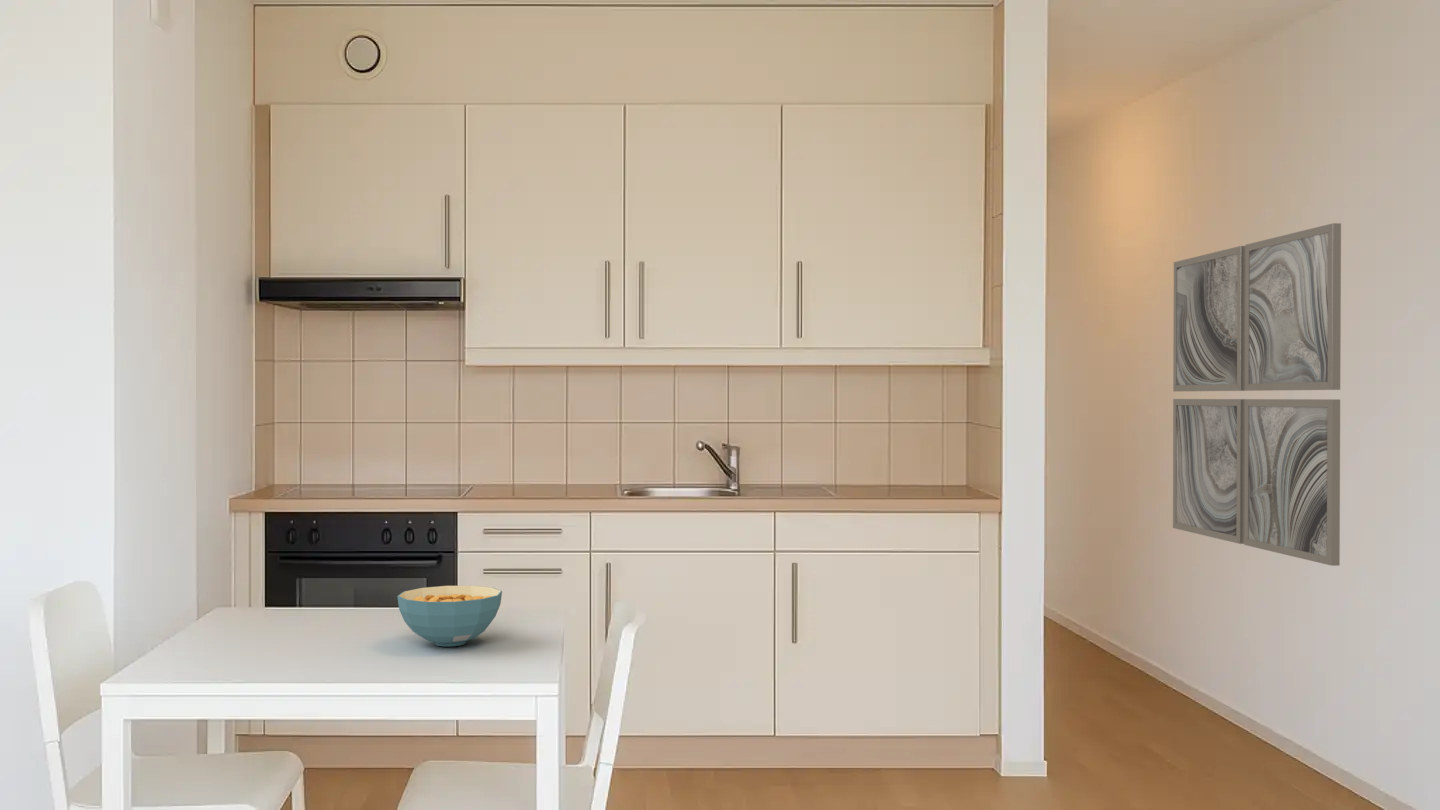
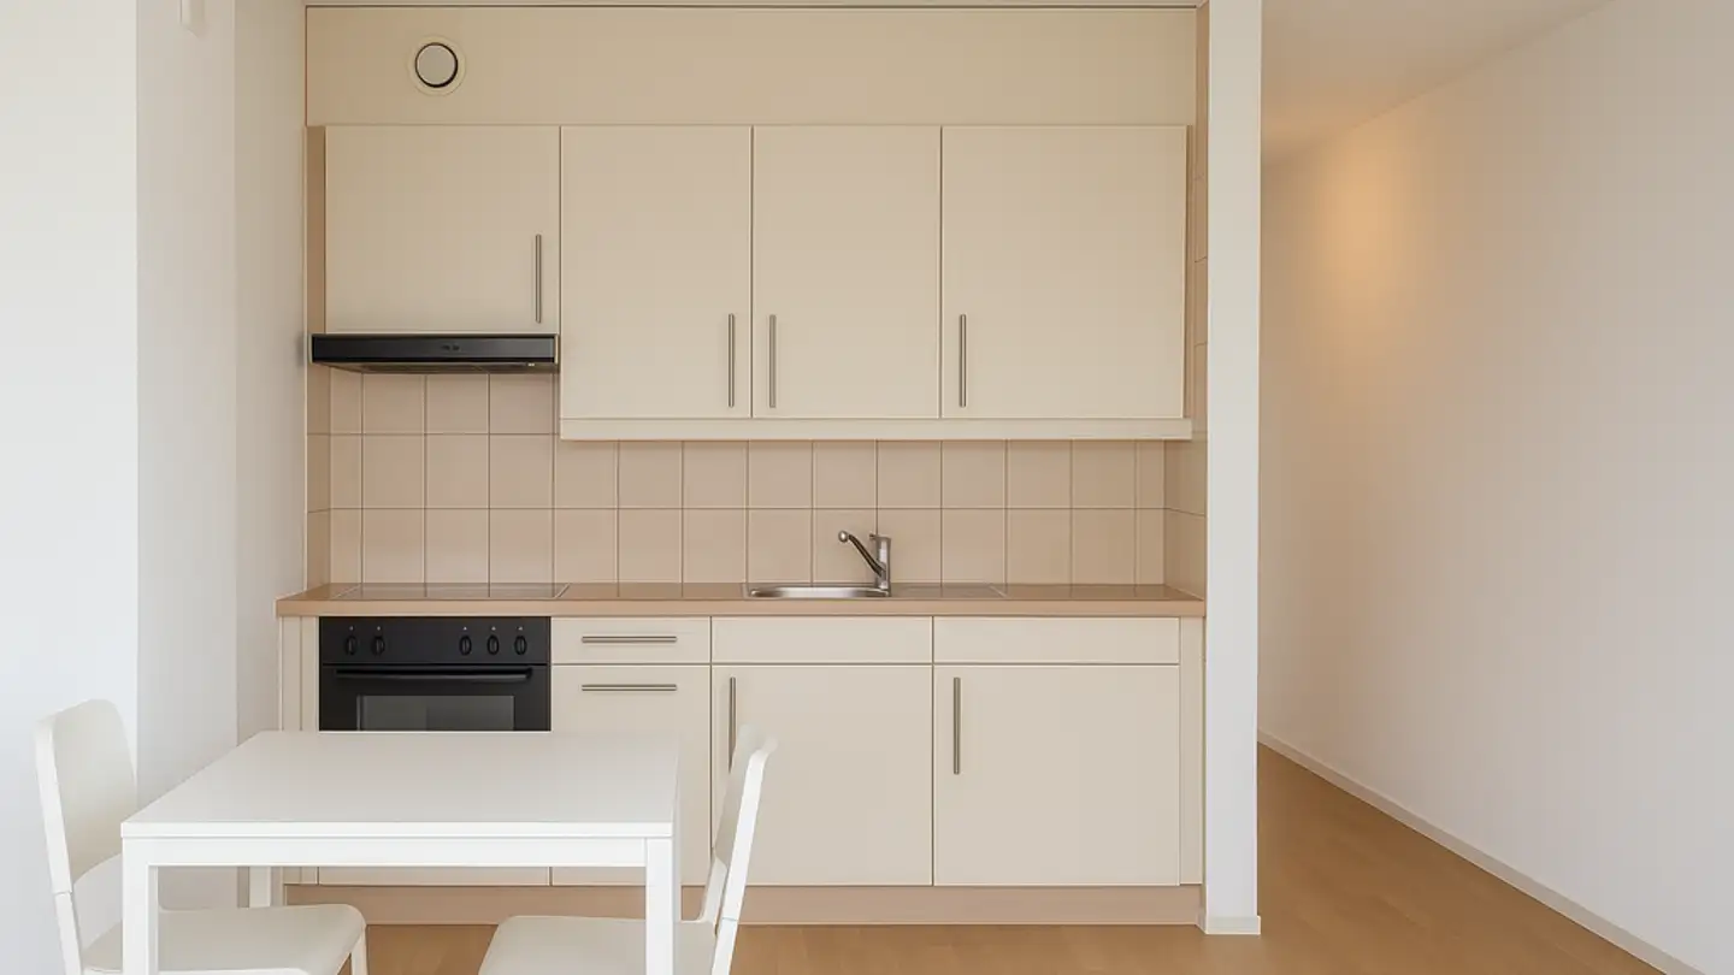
- cereal bowl (450, 618)
- wall art (1246, 390)
